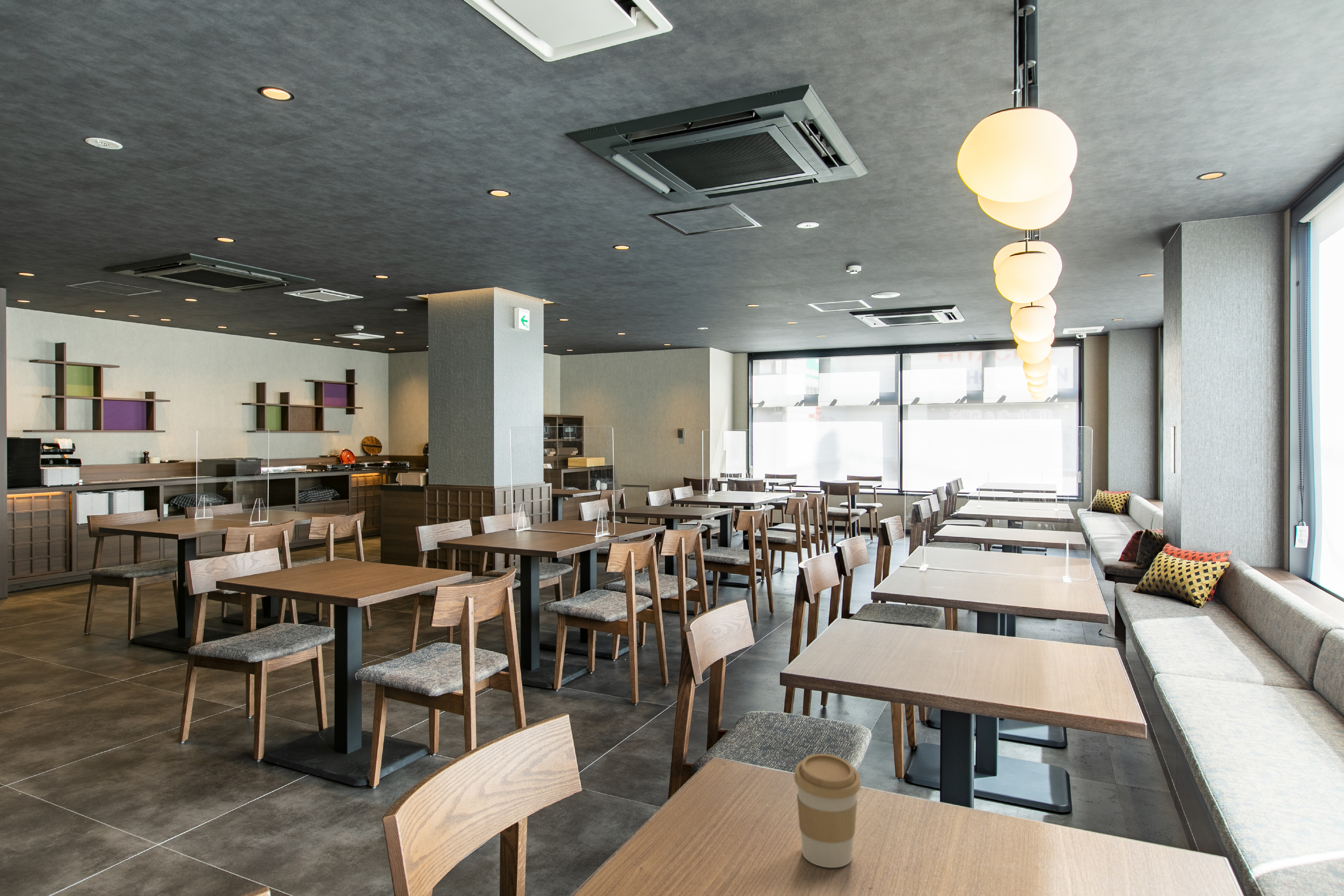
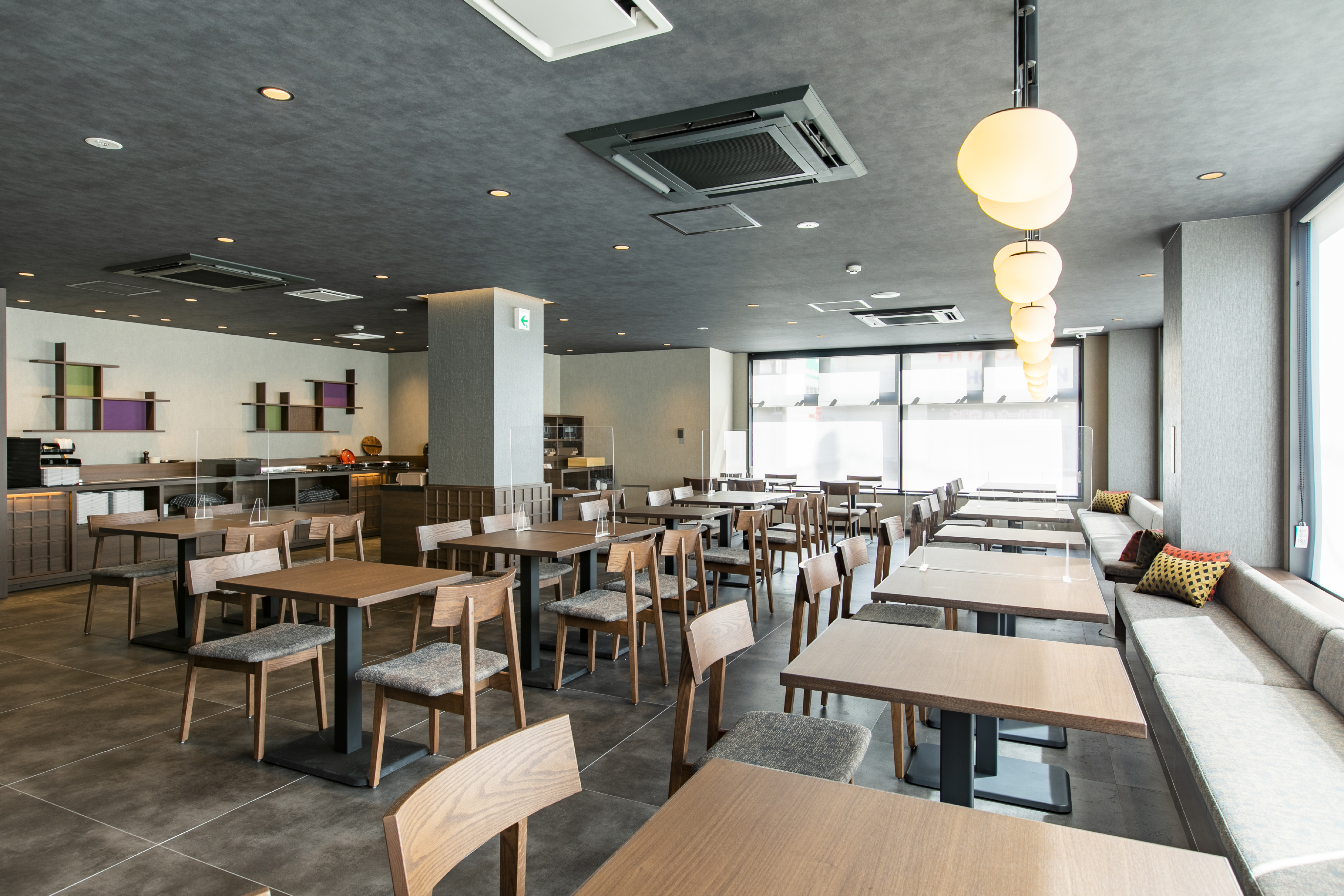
- coffee cup (827, 809)
